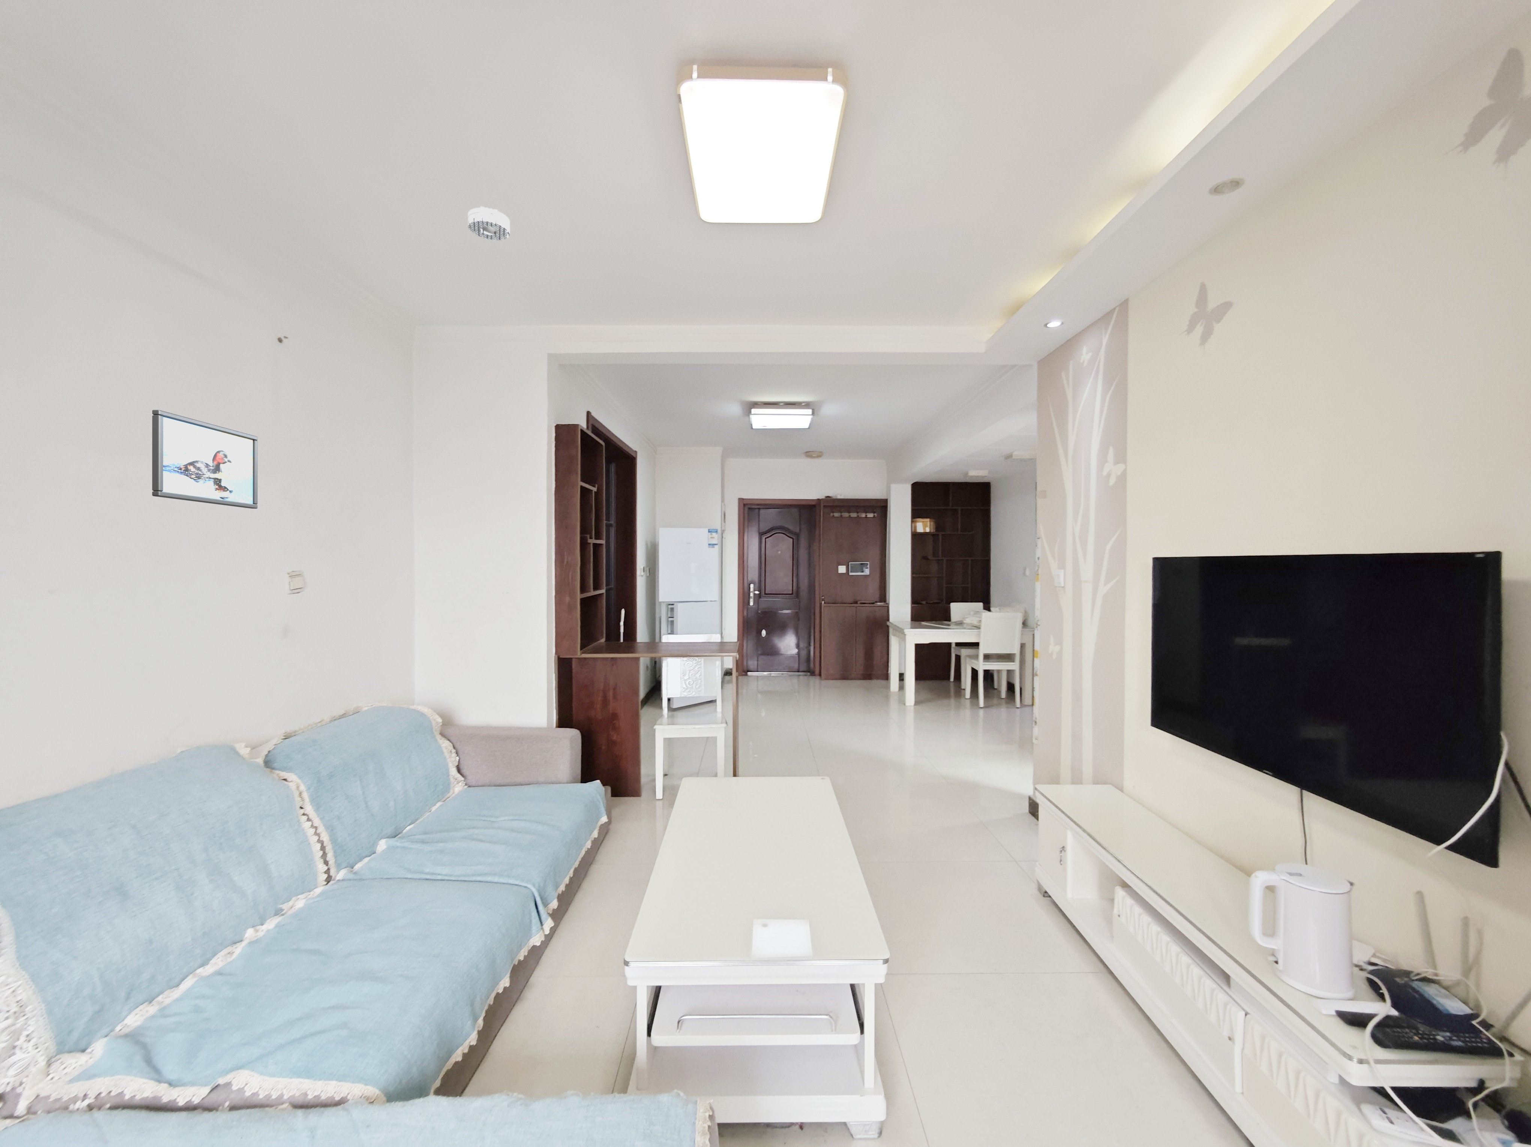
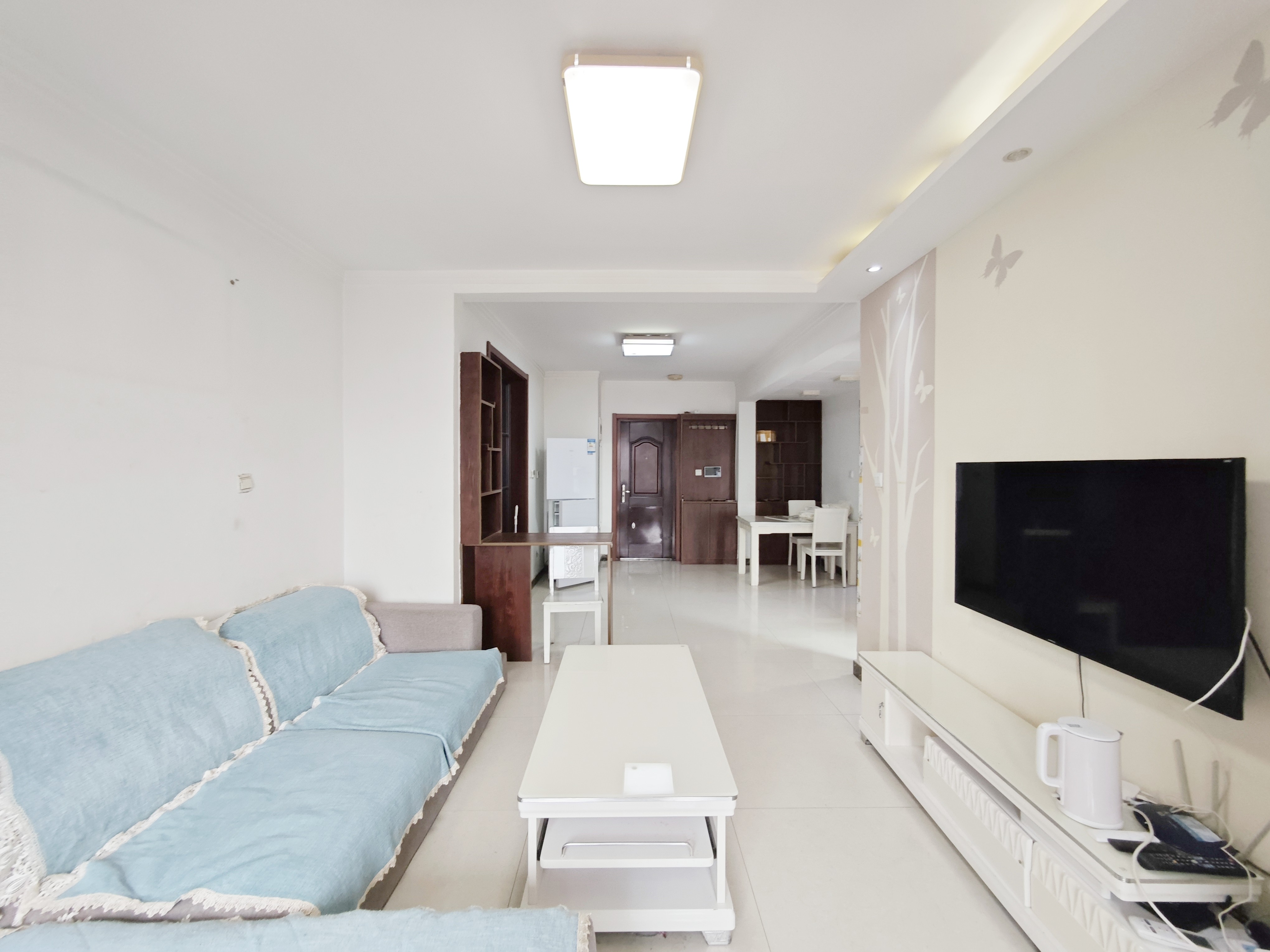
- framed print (210, 464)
- smoke detector (489, 223)
